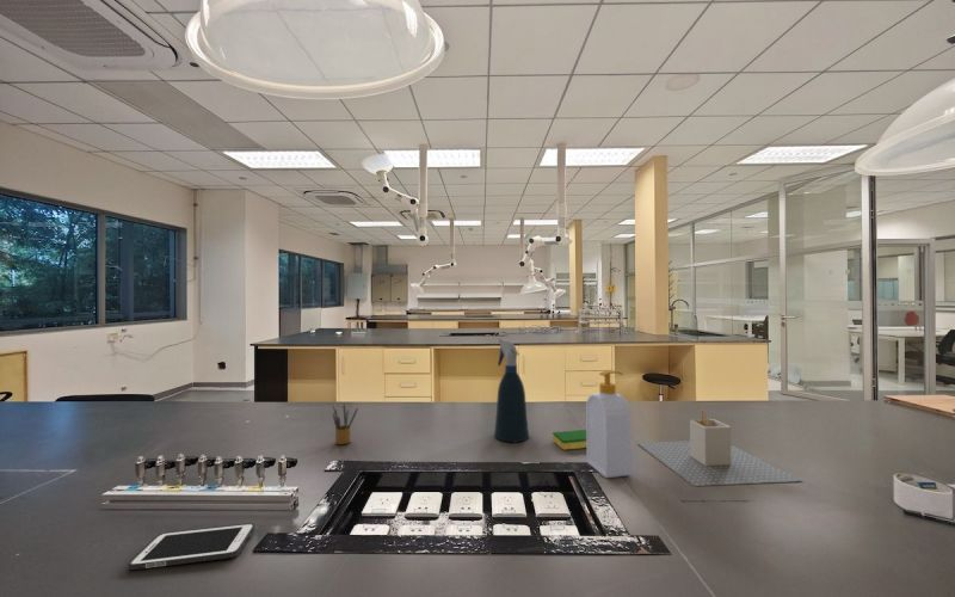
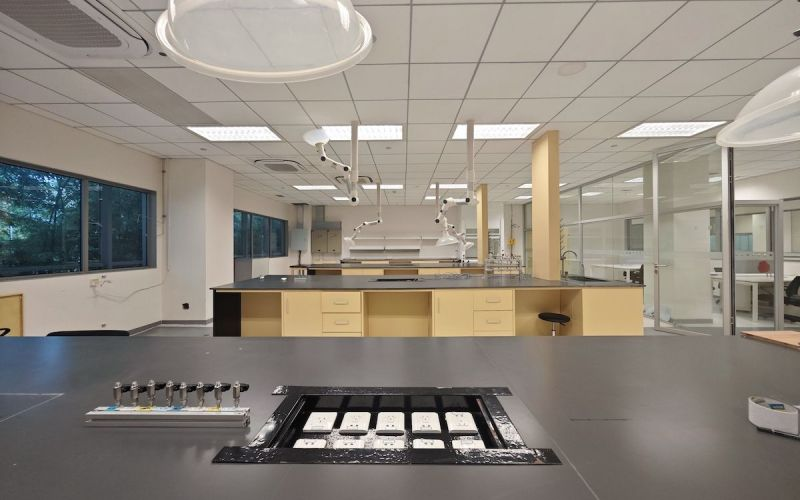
- cell phone (196, 544)
- dish sponge (580, 438)
- utensil holder (709, 435)
- spray bottle (509, 387)
- pencil box (345, 423)
- soap bottle (609, 419)
